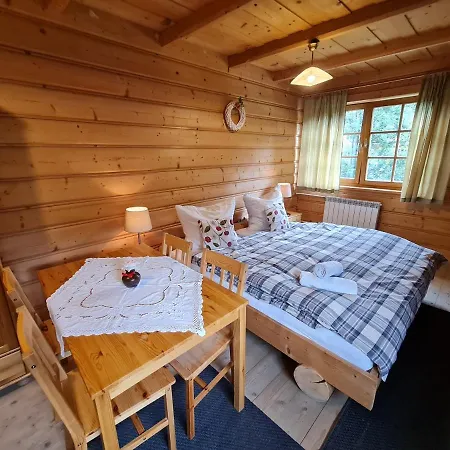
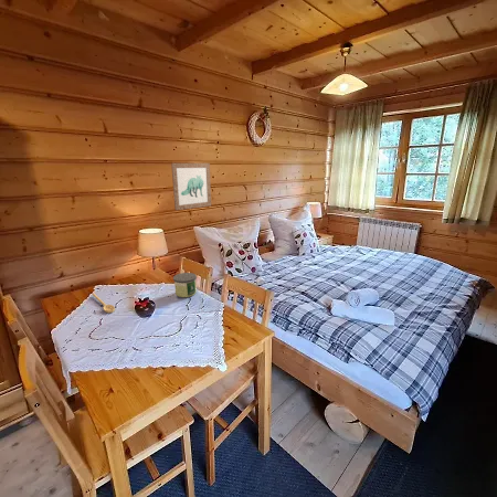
+ wall art (192, 186)
+ candle (184, 285)
+ spoon (102, 302)
